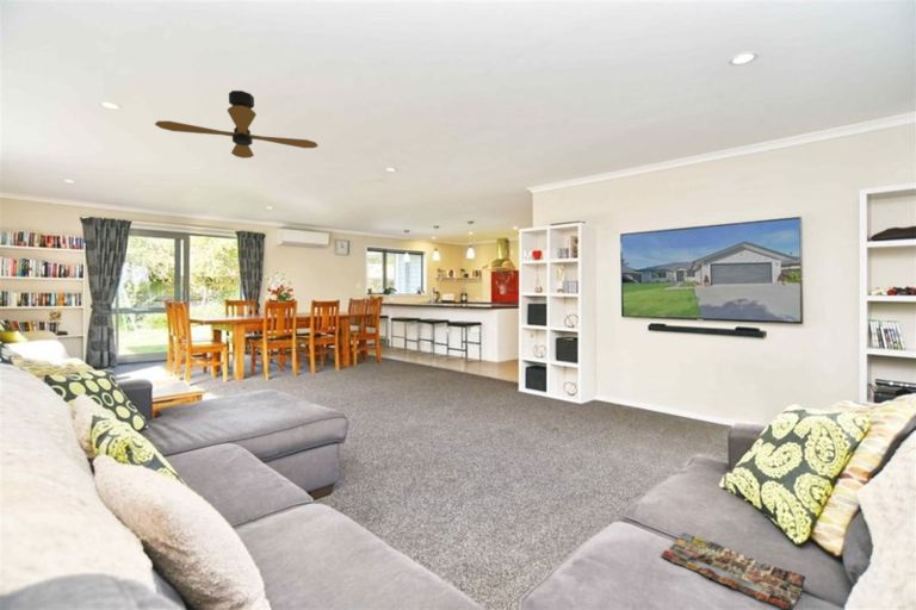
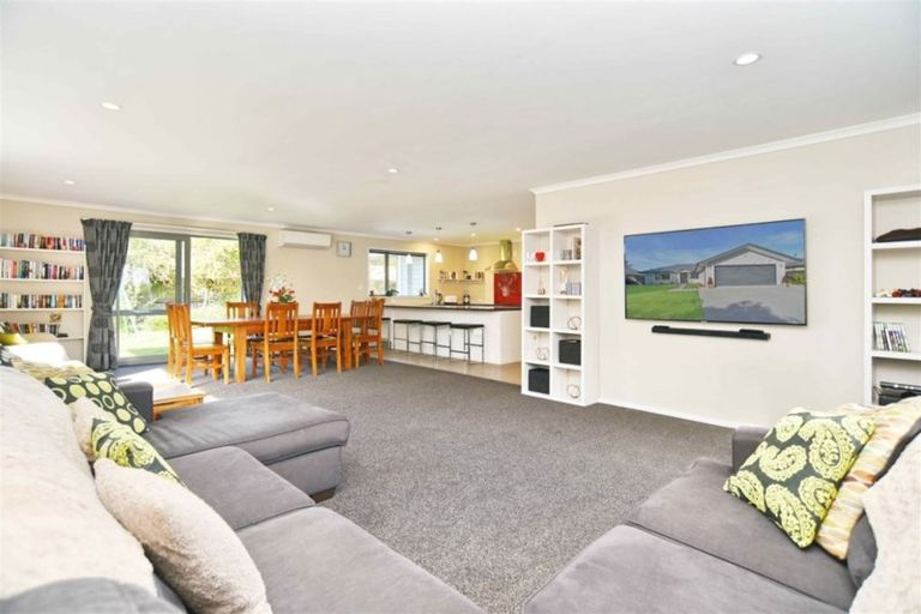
- ceiling fan (241, 118)
- magazine (728, 566)
